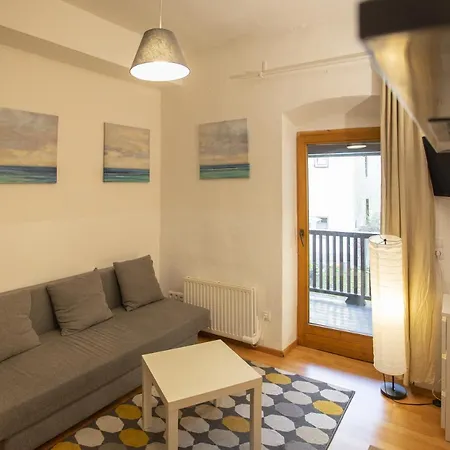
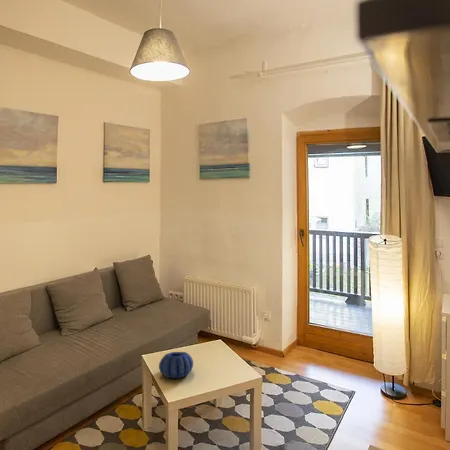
+ decorative bowl (176, 363)
